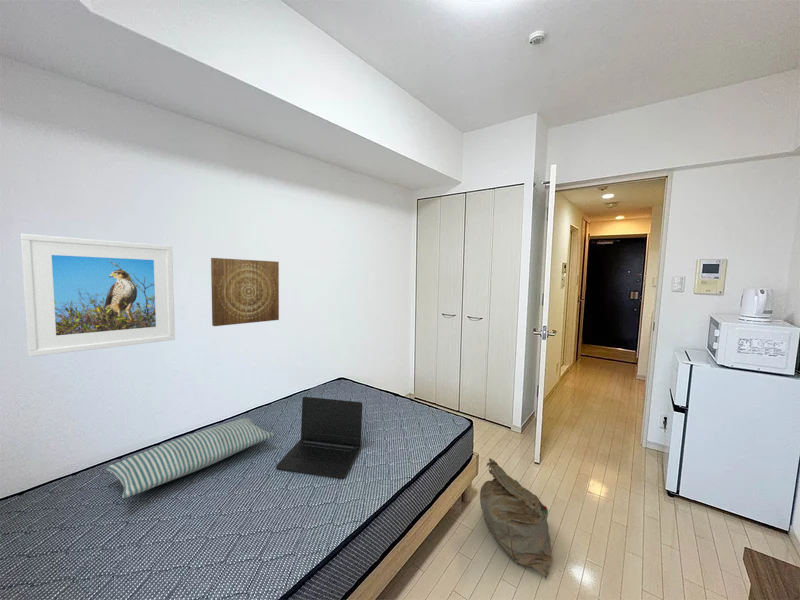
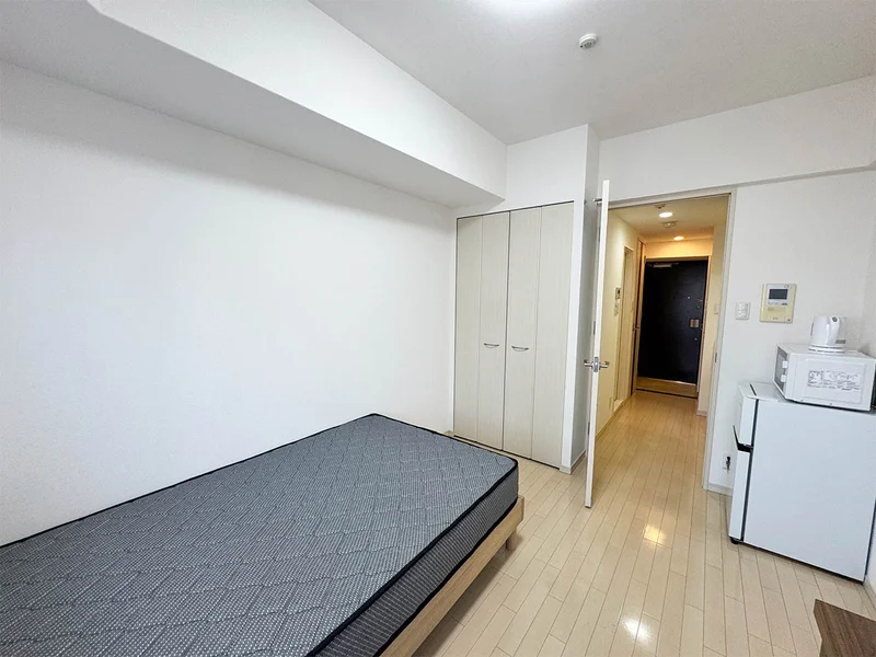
- wall art (247, 291)
- bag (513, 506)
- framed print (108, 294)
- laptop (321, 433)
- pillow (199, 449)
